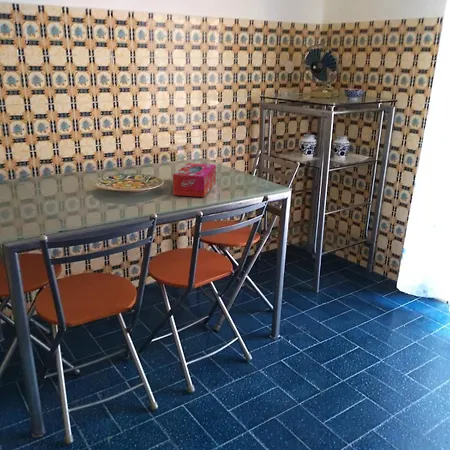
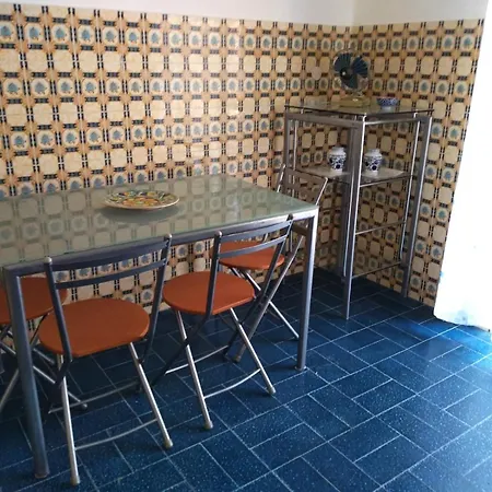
- tissue box (195, 179)
